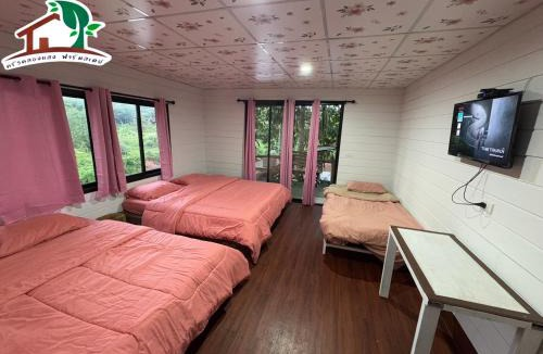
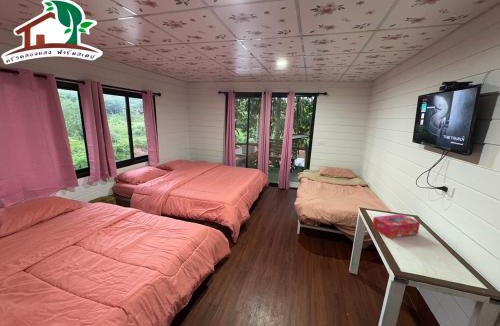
+ tissue box (395, 225)
